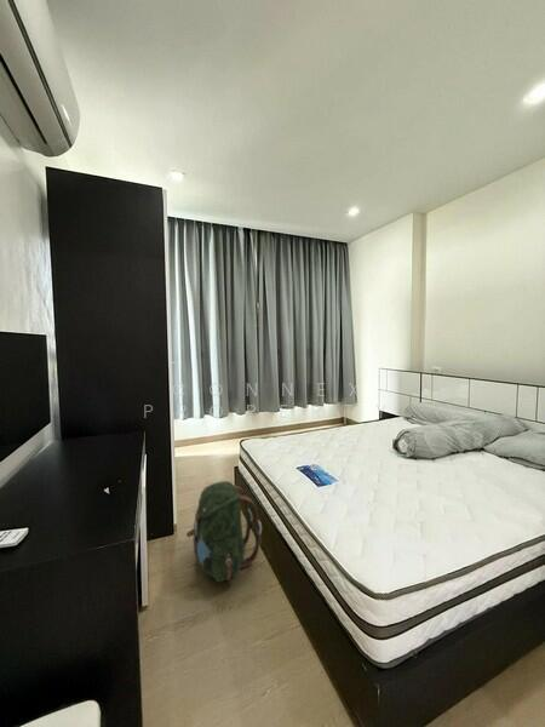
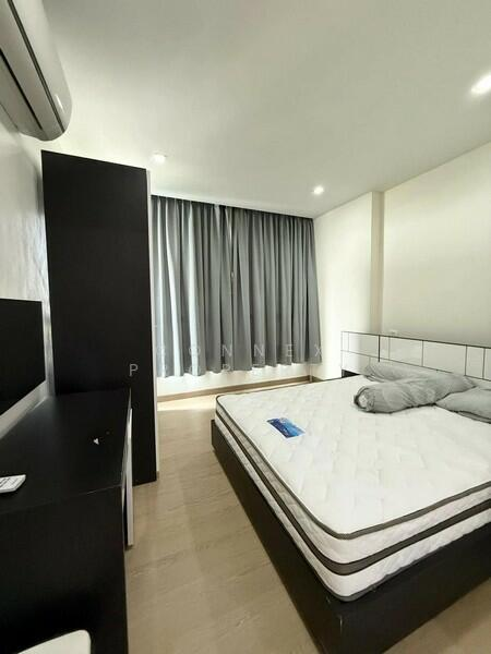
- backpack (223, 525)
